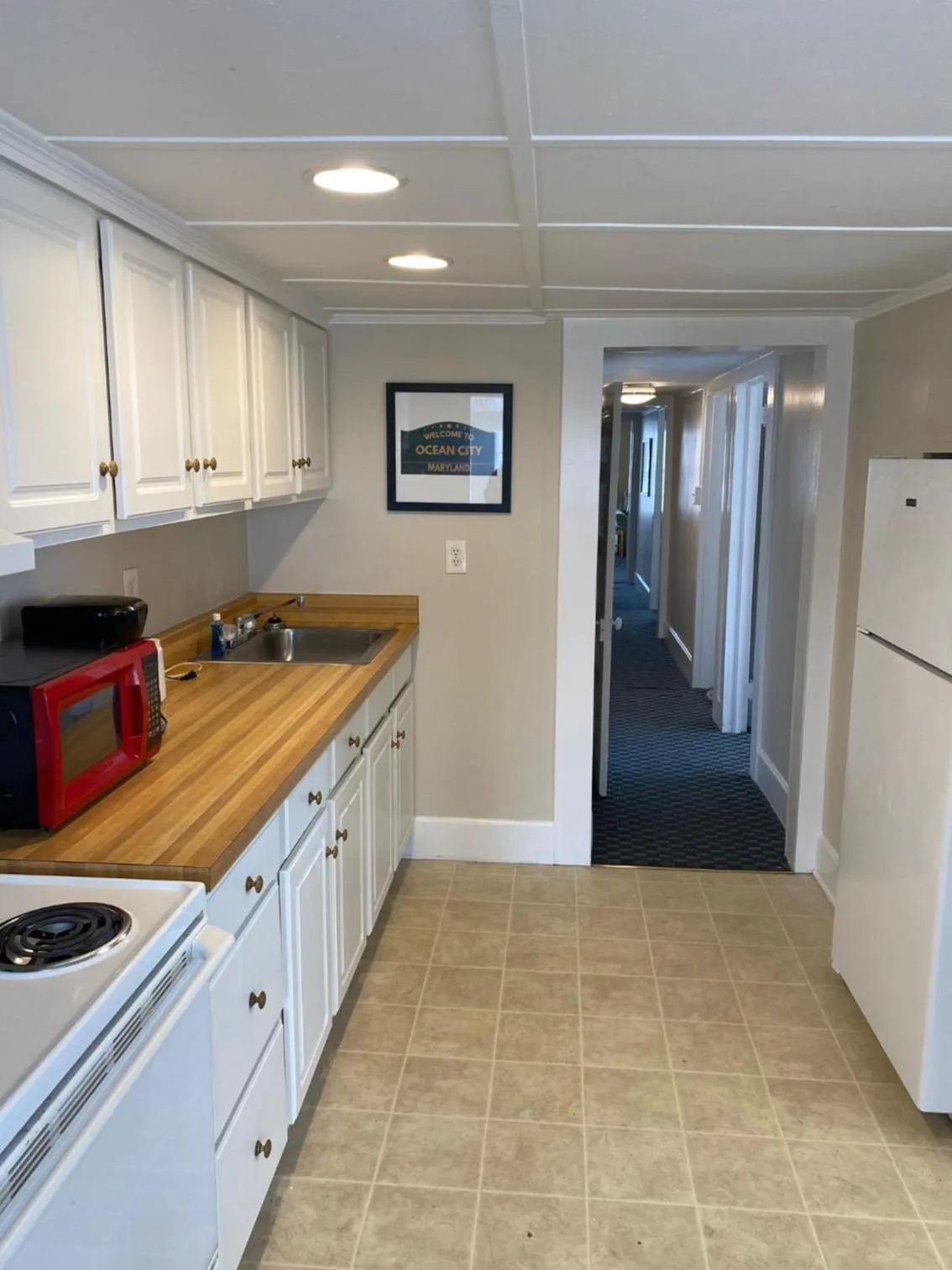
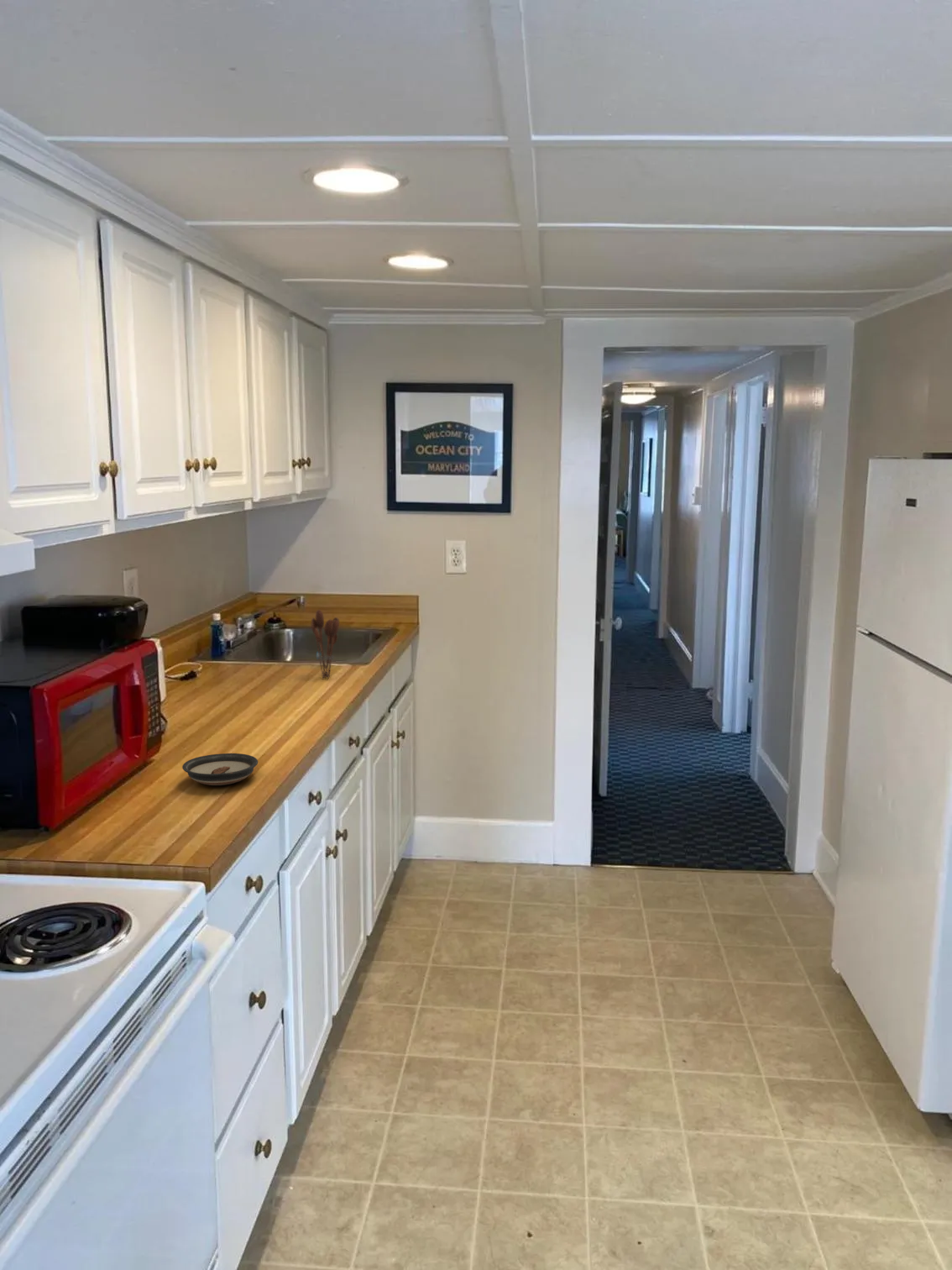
+ saucer (221, 771)
+ utensil holder (327, 644)
